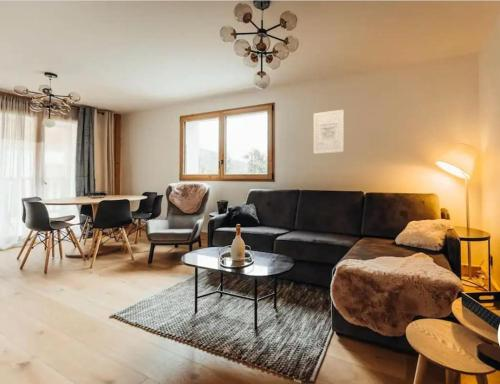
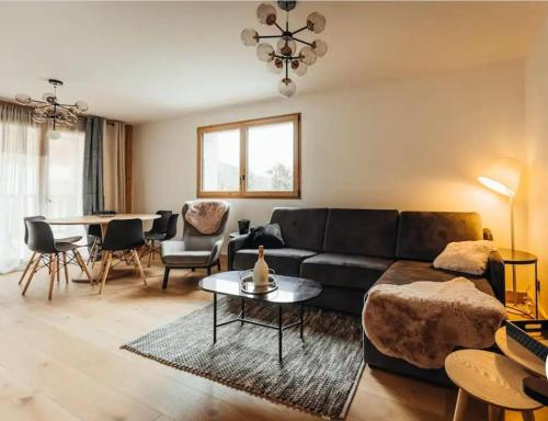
- wall art (328, 132)
